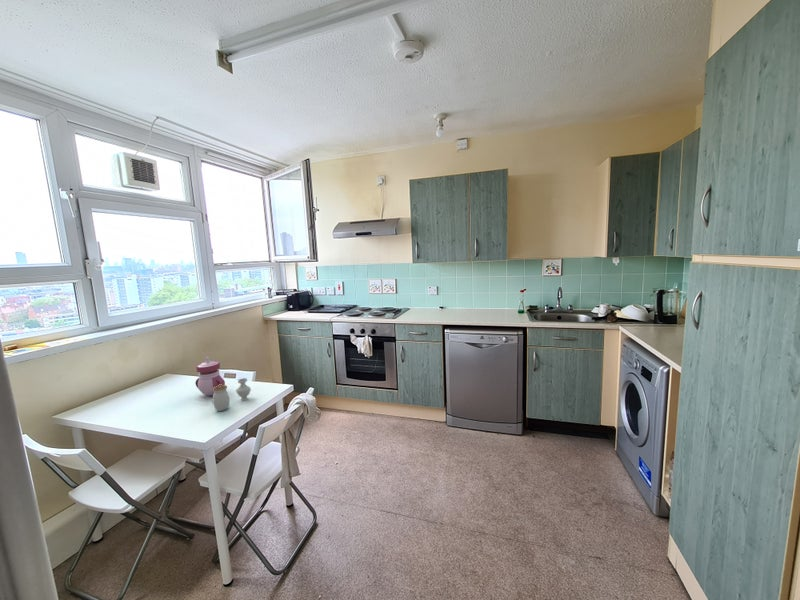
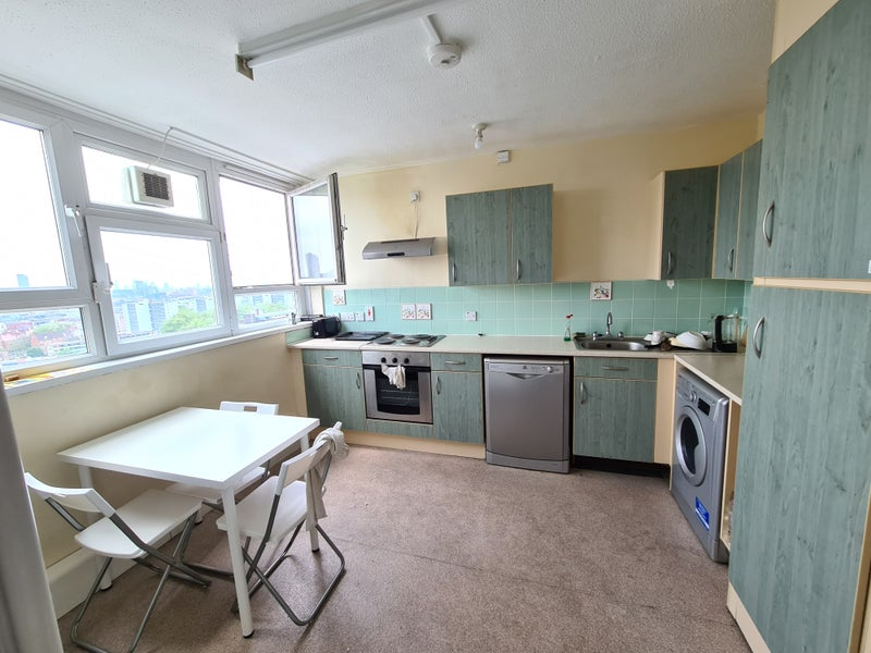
- jar (236, 391)
- sippy cup (209, 375)
